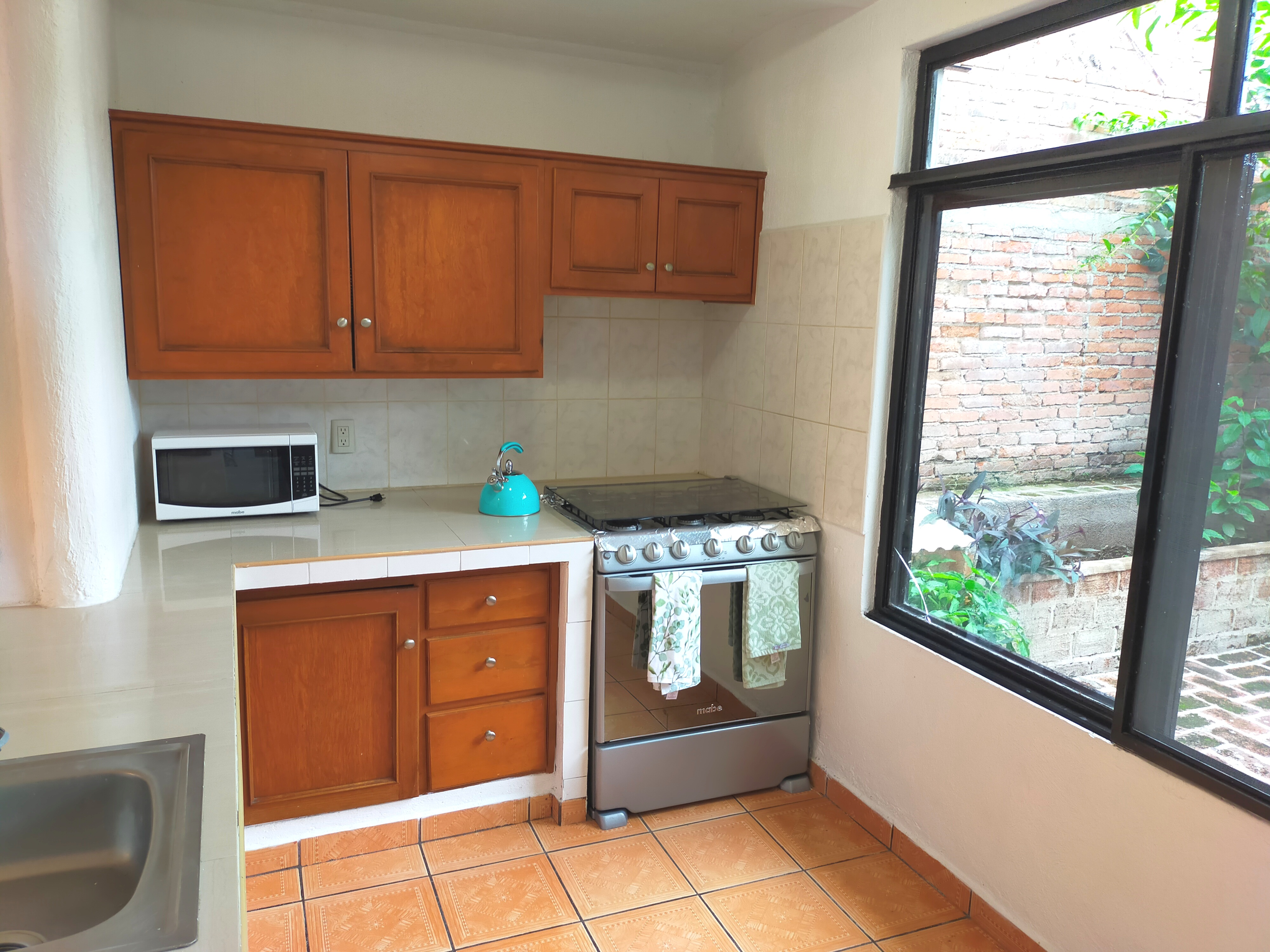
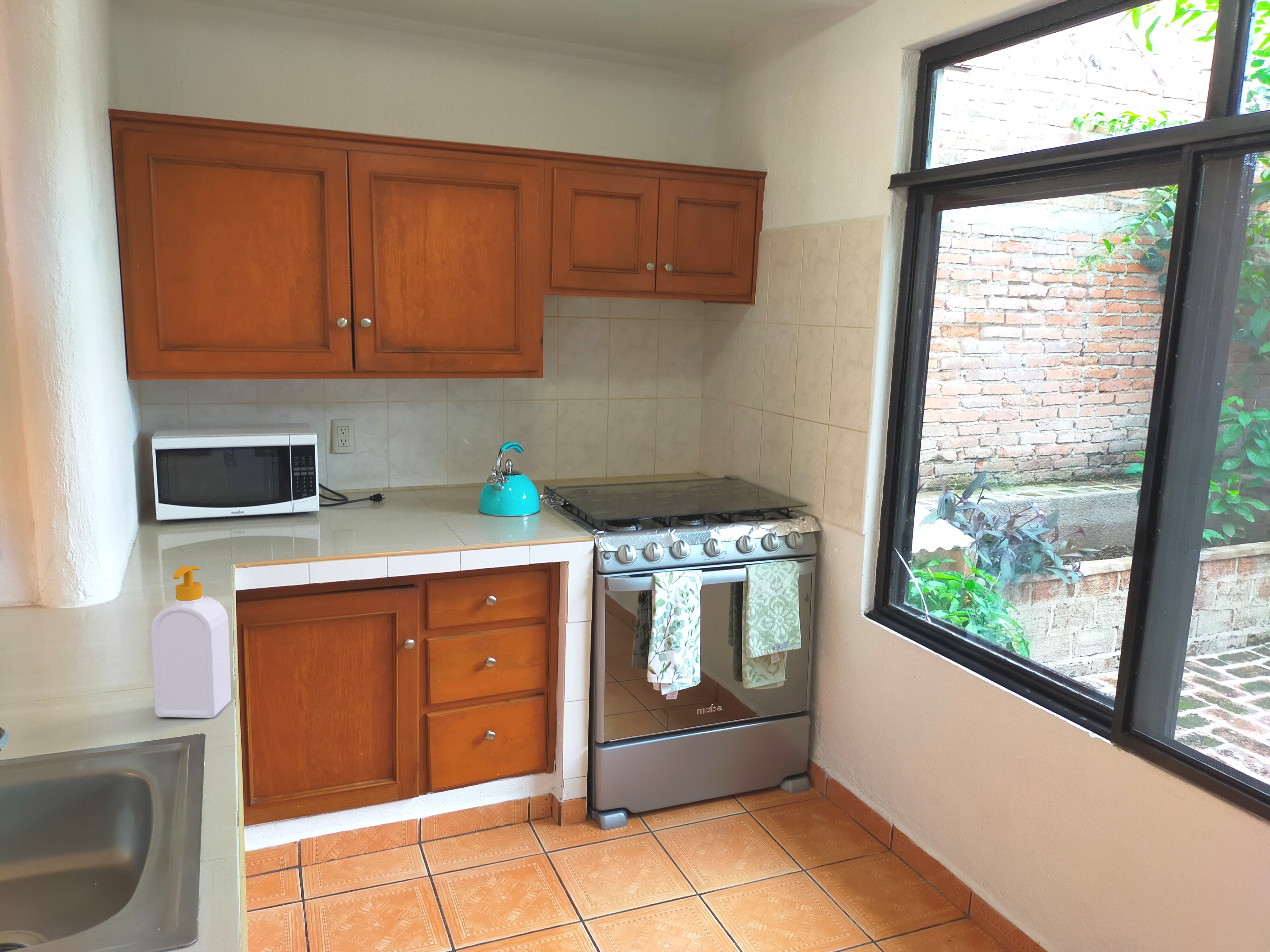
+ soap bottle (190, 639)
